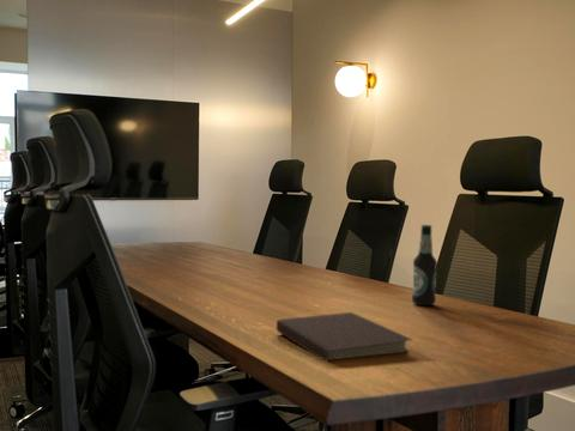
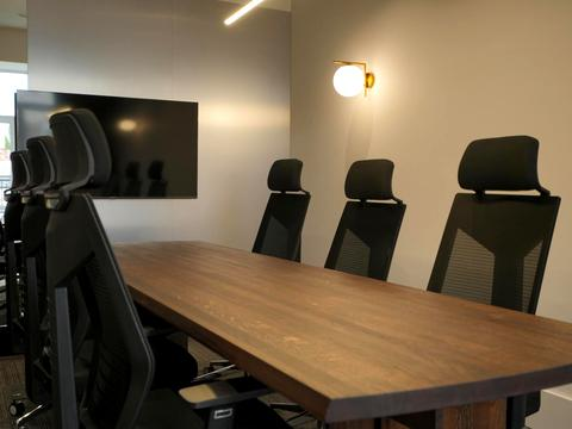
- bottle (424, 265)
- notebook (340, 335)
